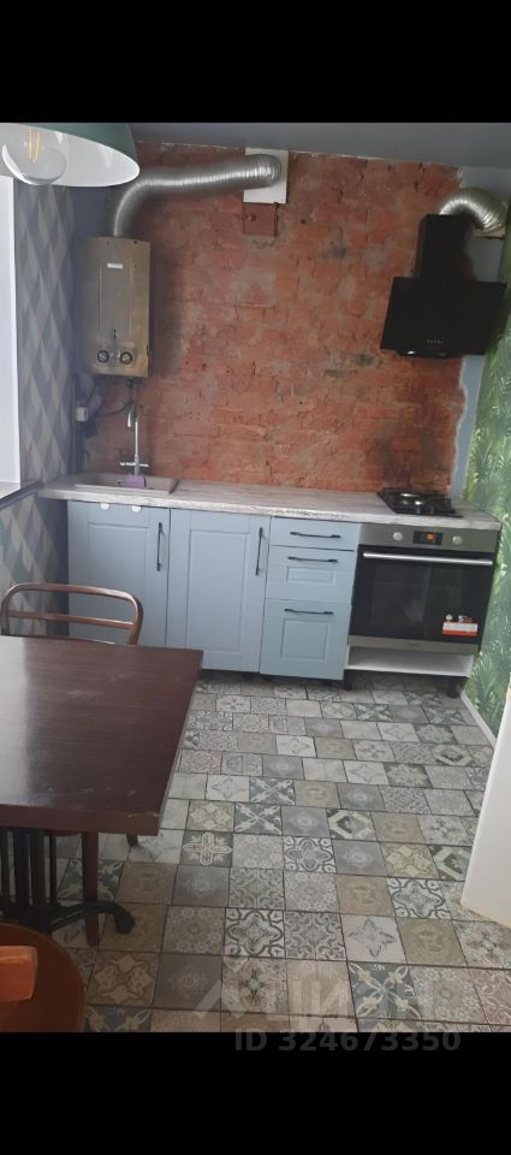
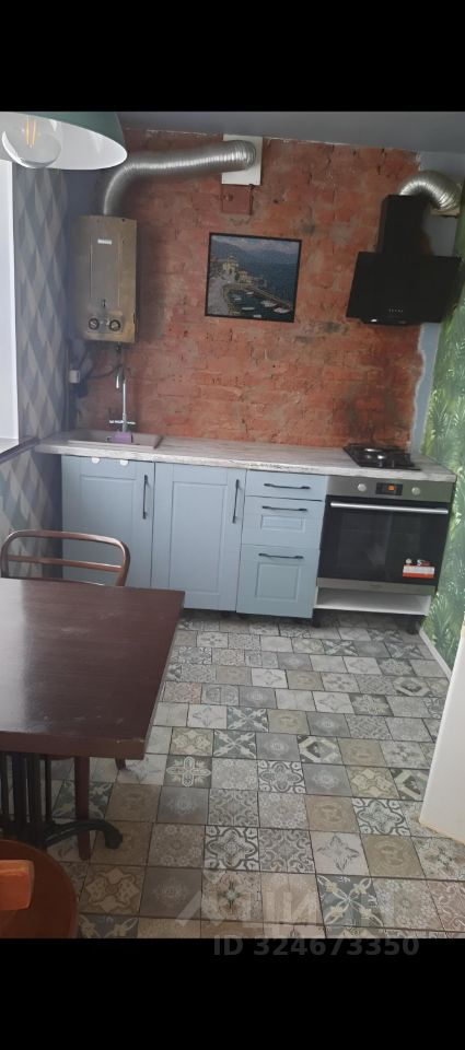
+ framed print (252, 278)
